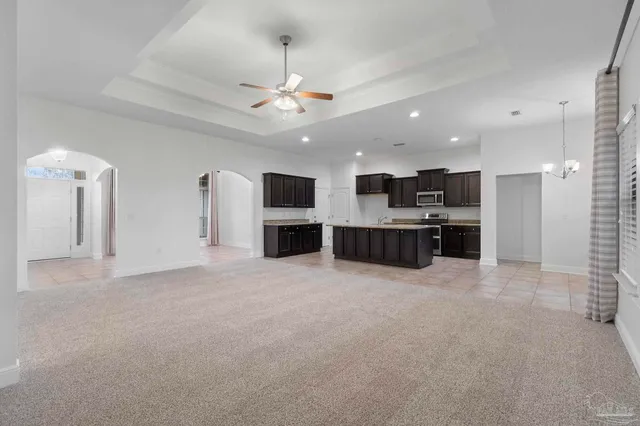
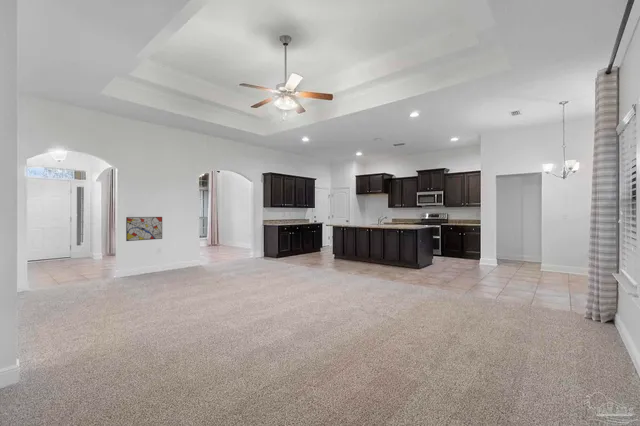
+ wall art (145, 228)
